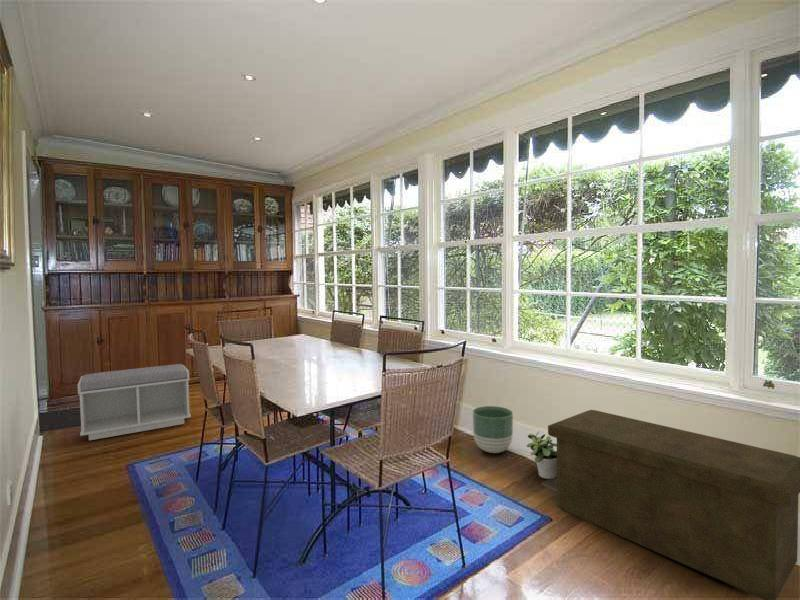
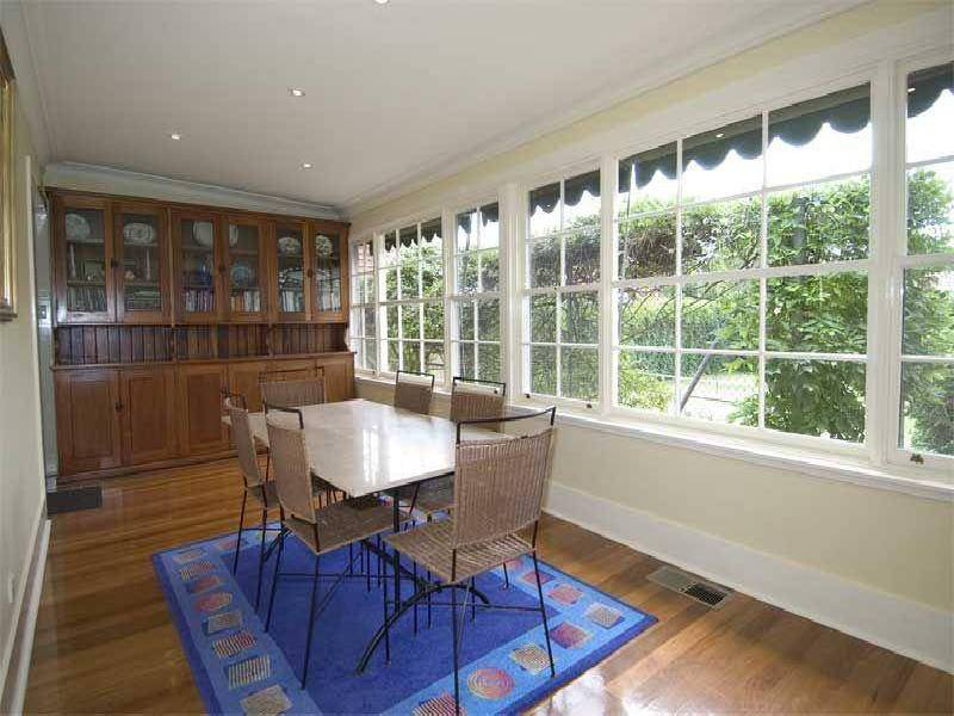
- potted plant (540, 454)
- storage bench (663, 485)
- planter (492, 431)
- bench (137, 398)
